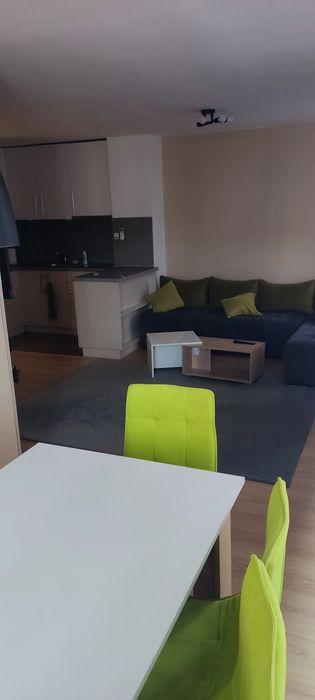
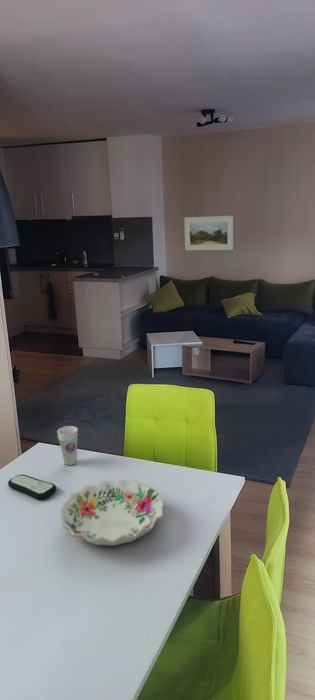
+ cup (68, 446)
+ remote control (31, 485)
+ decorative bowl (112, 516)
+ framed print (208, 233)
